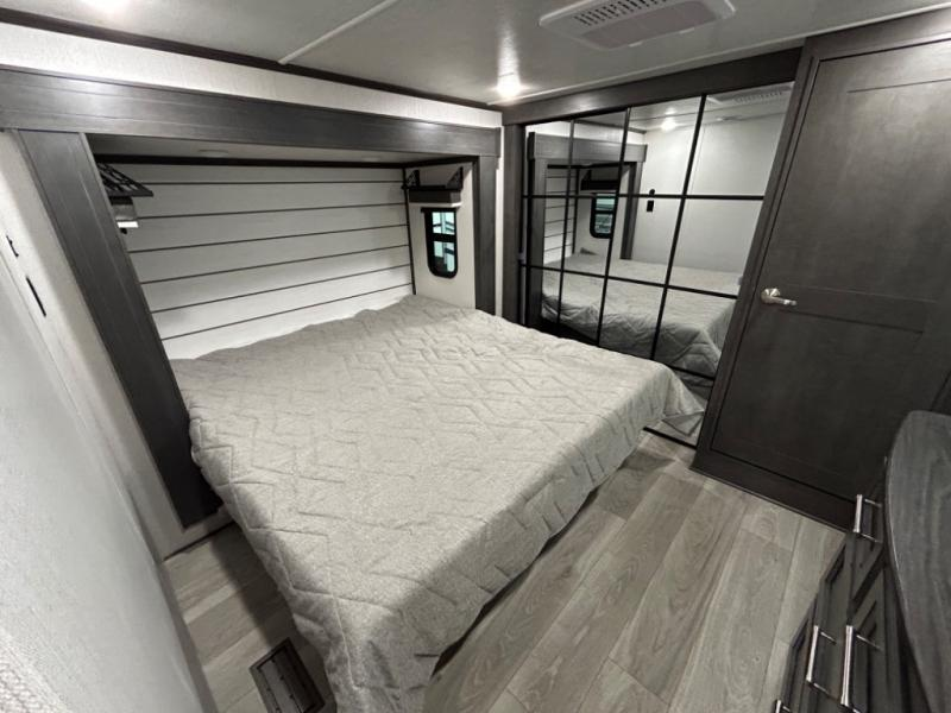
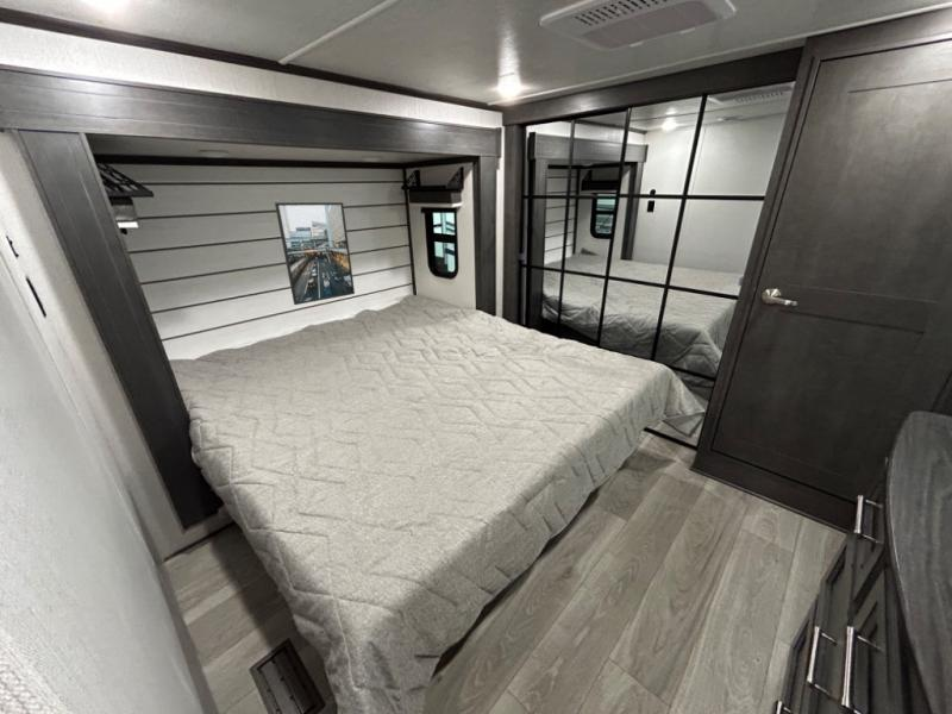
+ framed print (318, 252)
